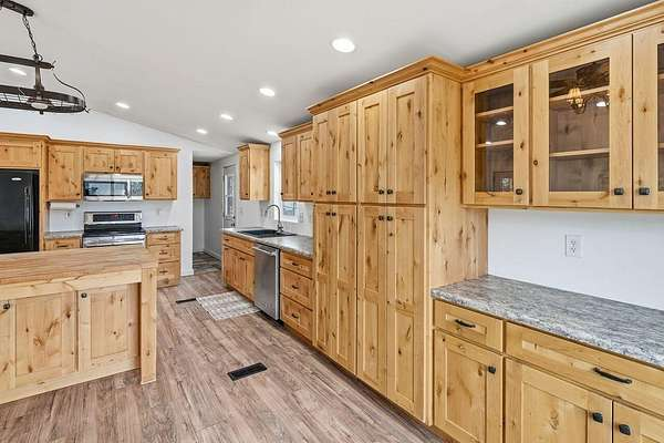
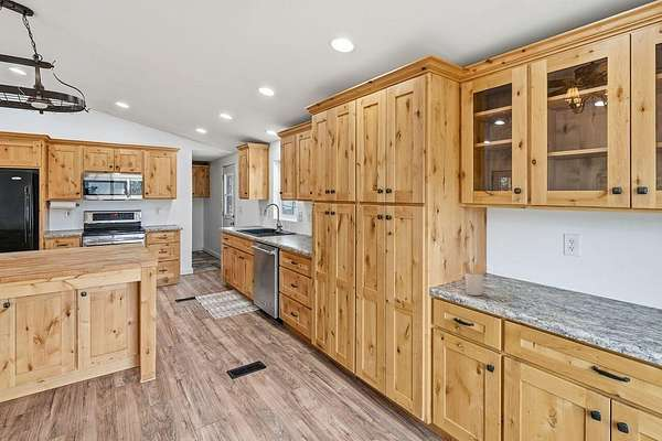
+ utensil holder (476, 277)
